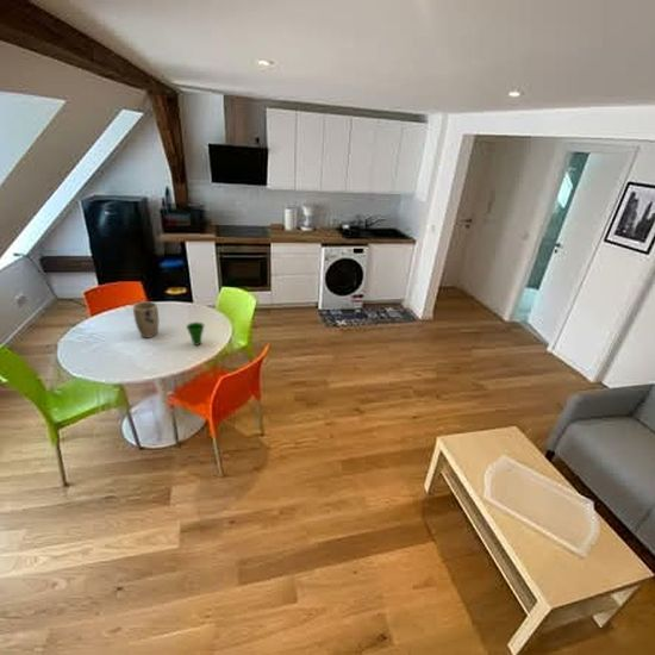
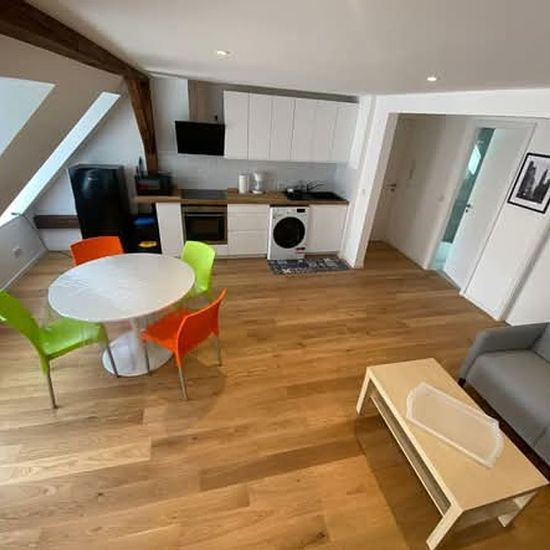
- flower pot (195, 335)
- plant pot (146, 319)
